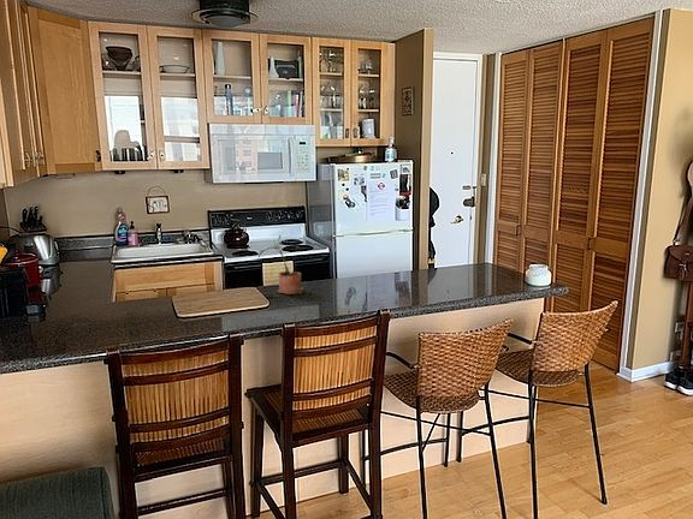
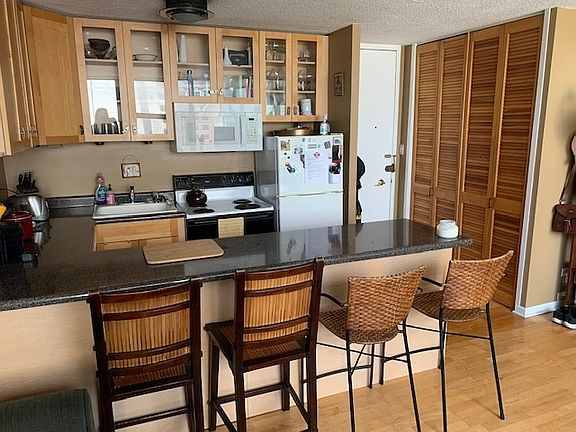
- potted plant (284, 263)
